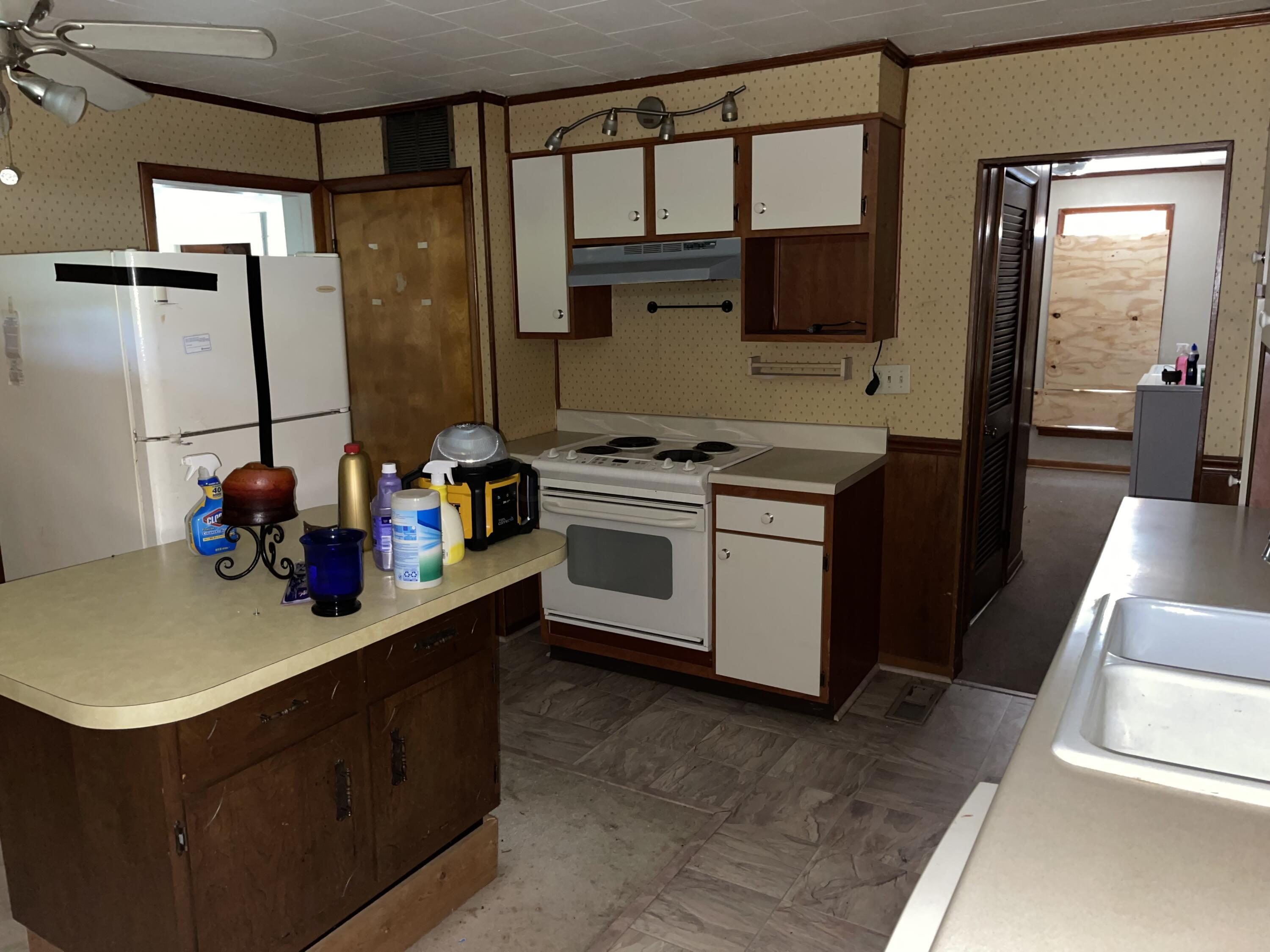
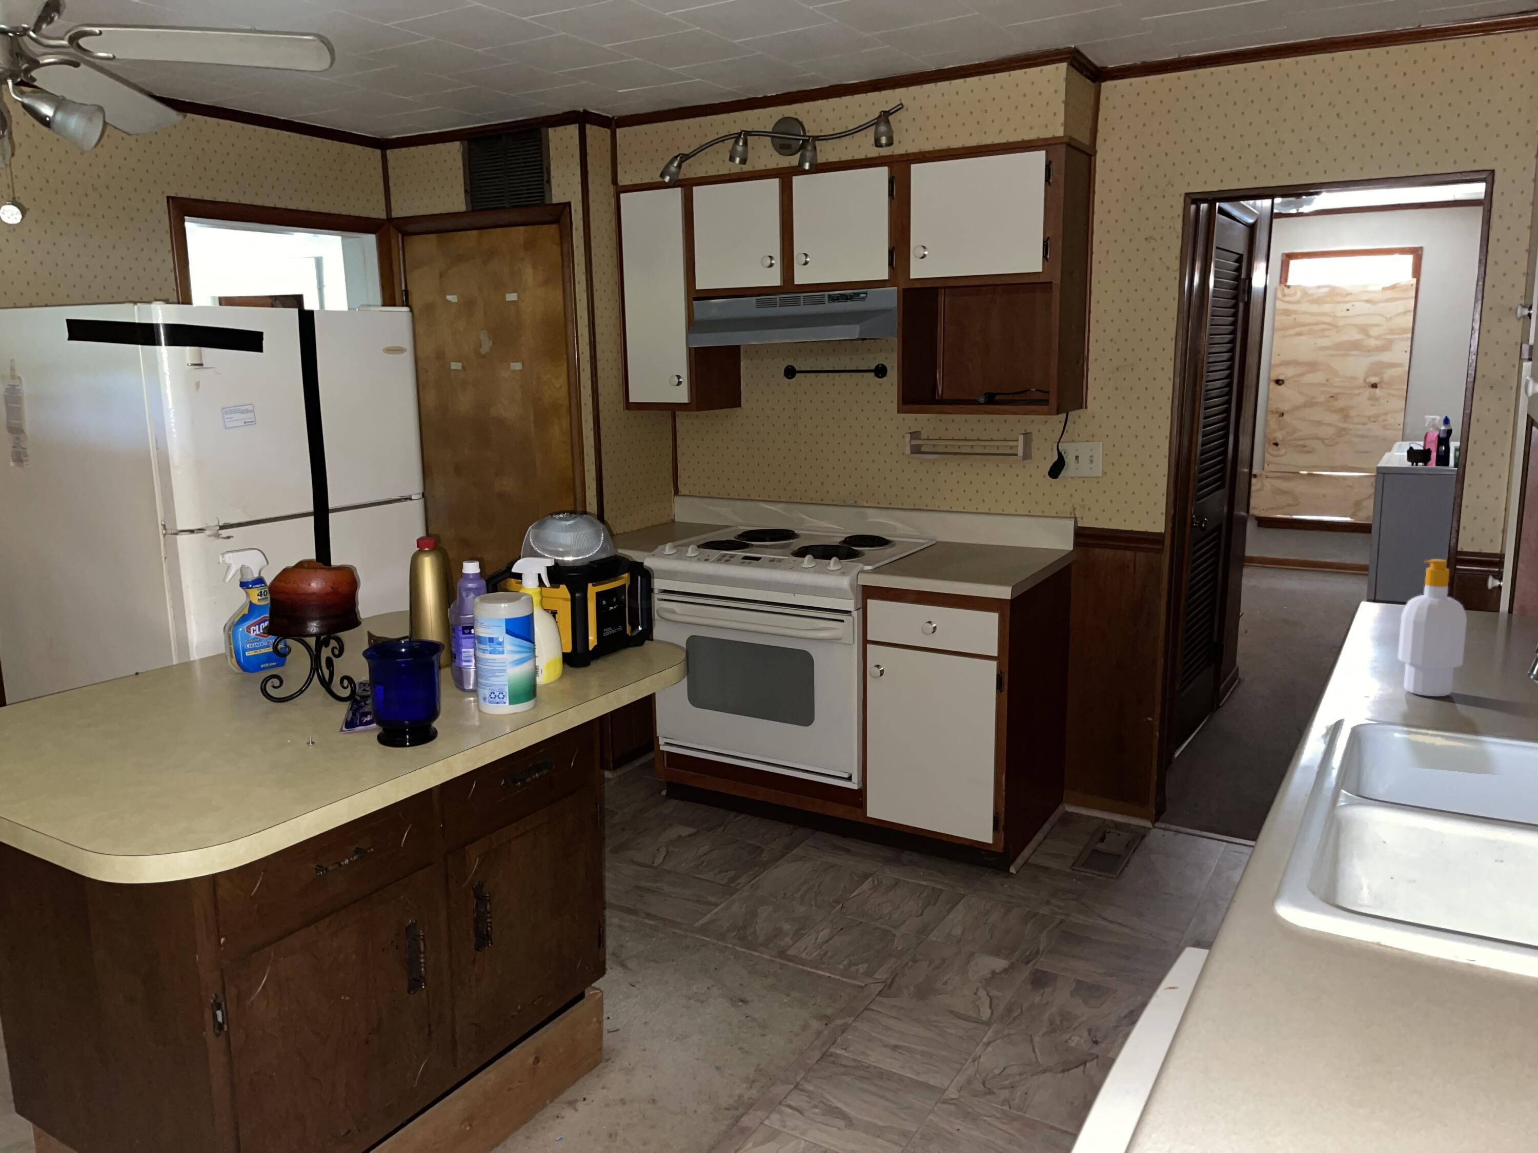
+ soap bottle (1433, 626)
